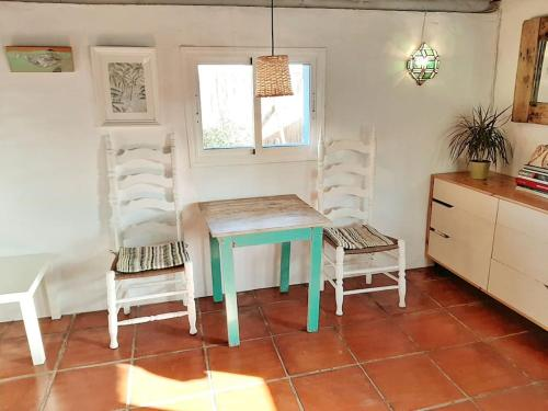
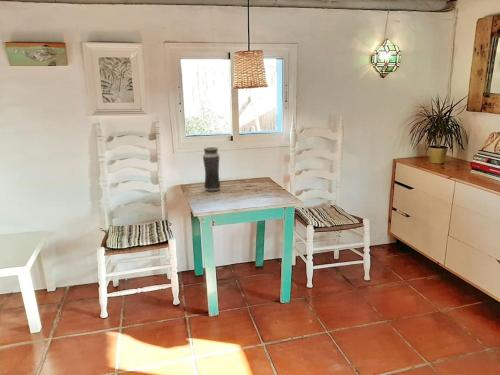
+ vase (211, 169)
